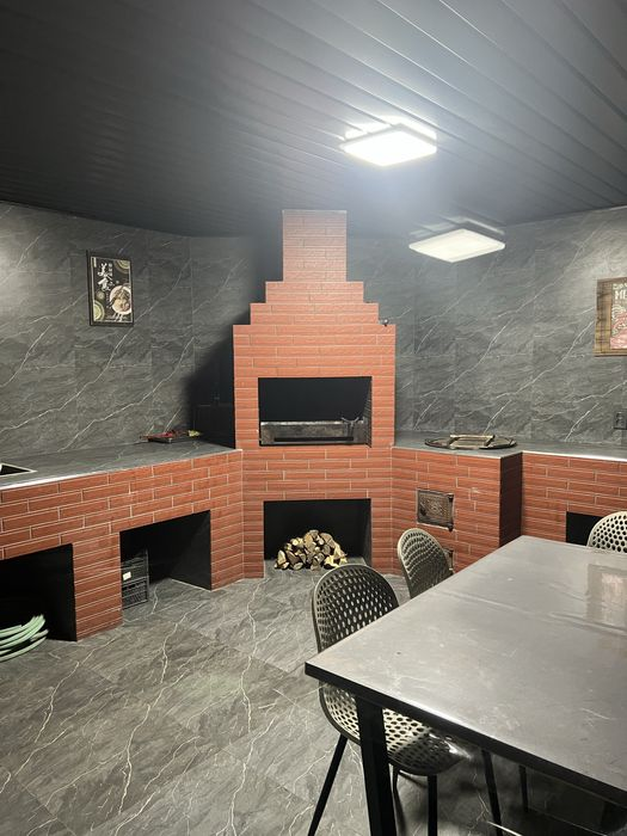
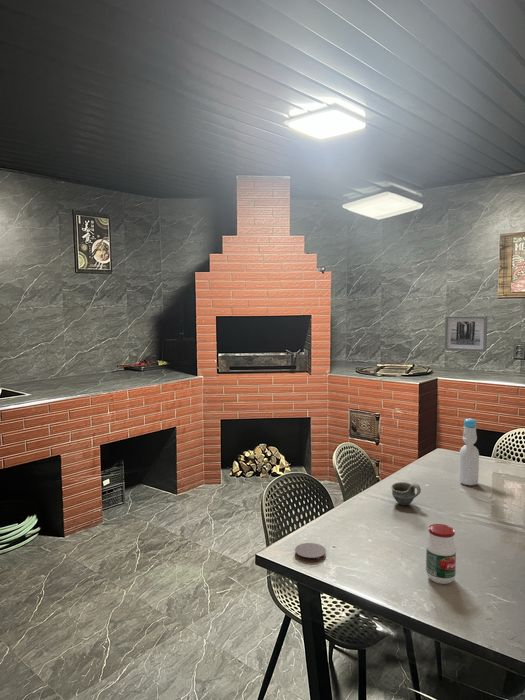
+ cup (404, 492)
+ coaster (310, 552)
+ wall art (465, 333)
+ jar (441, 553)
+ bottle (469, 450)
